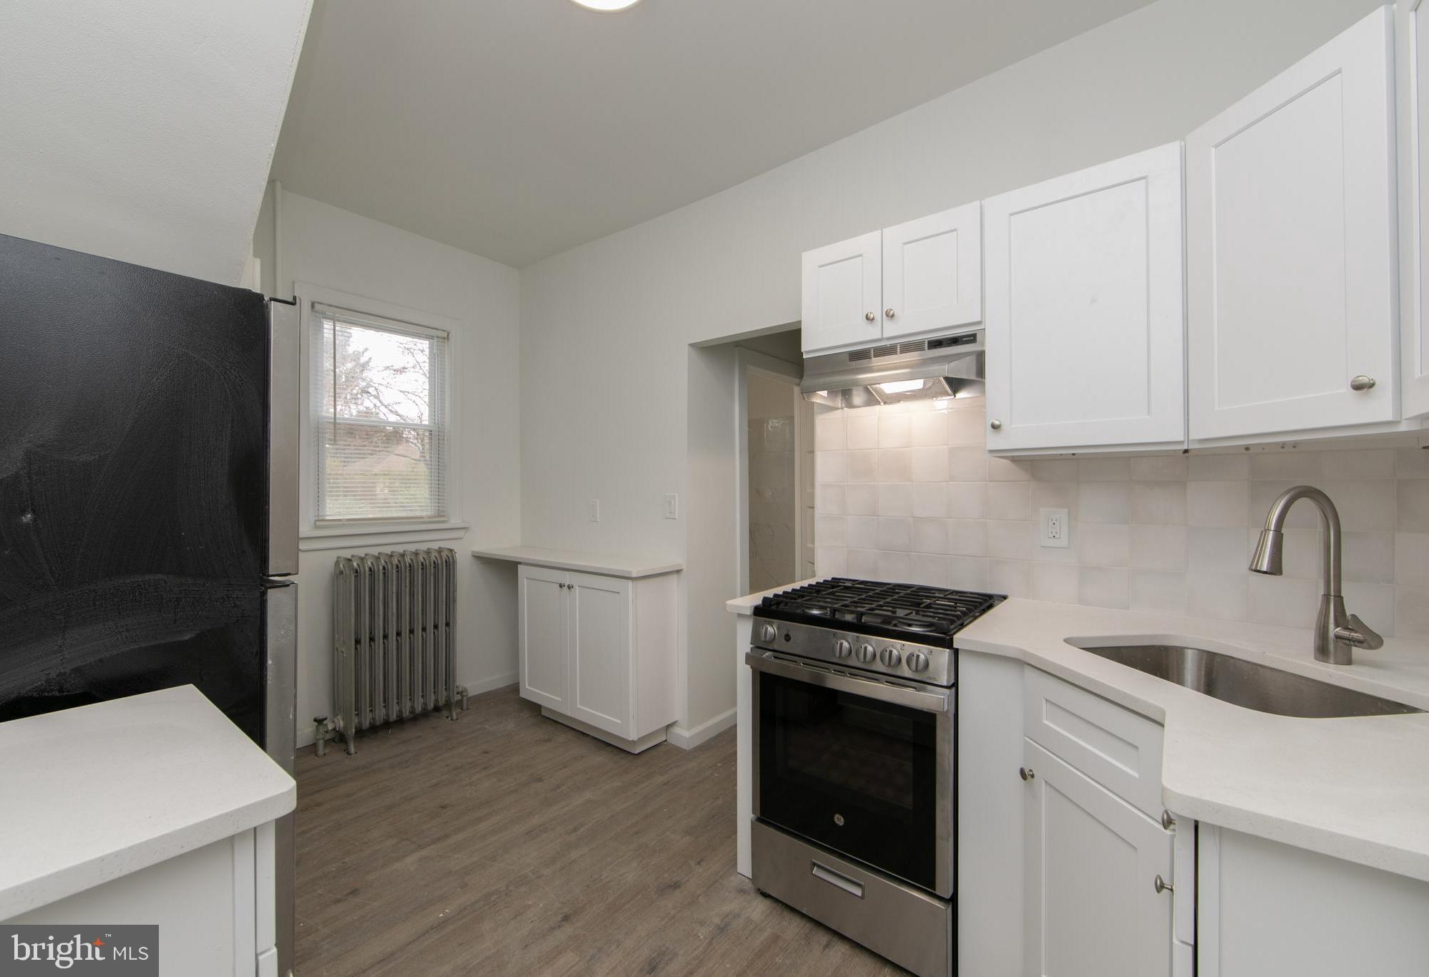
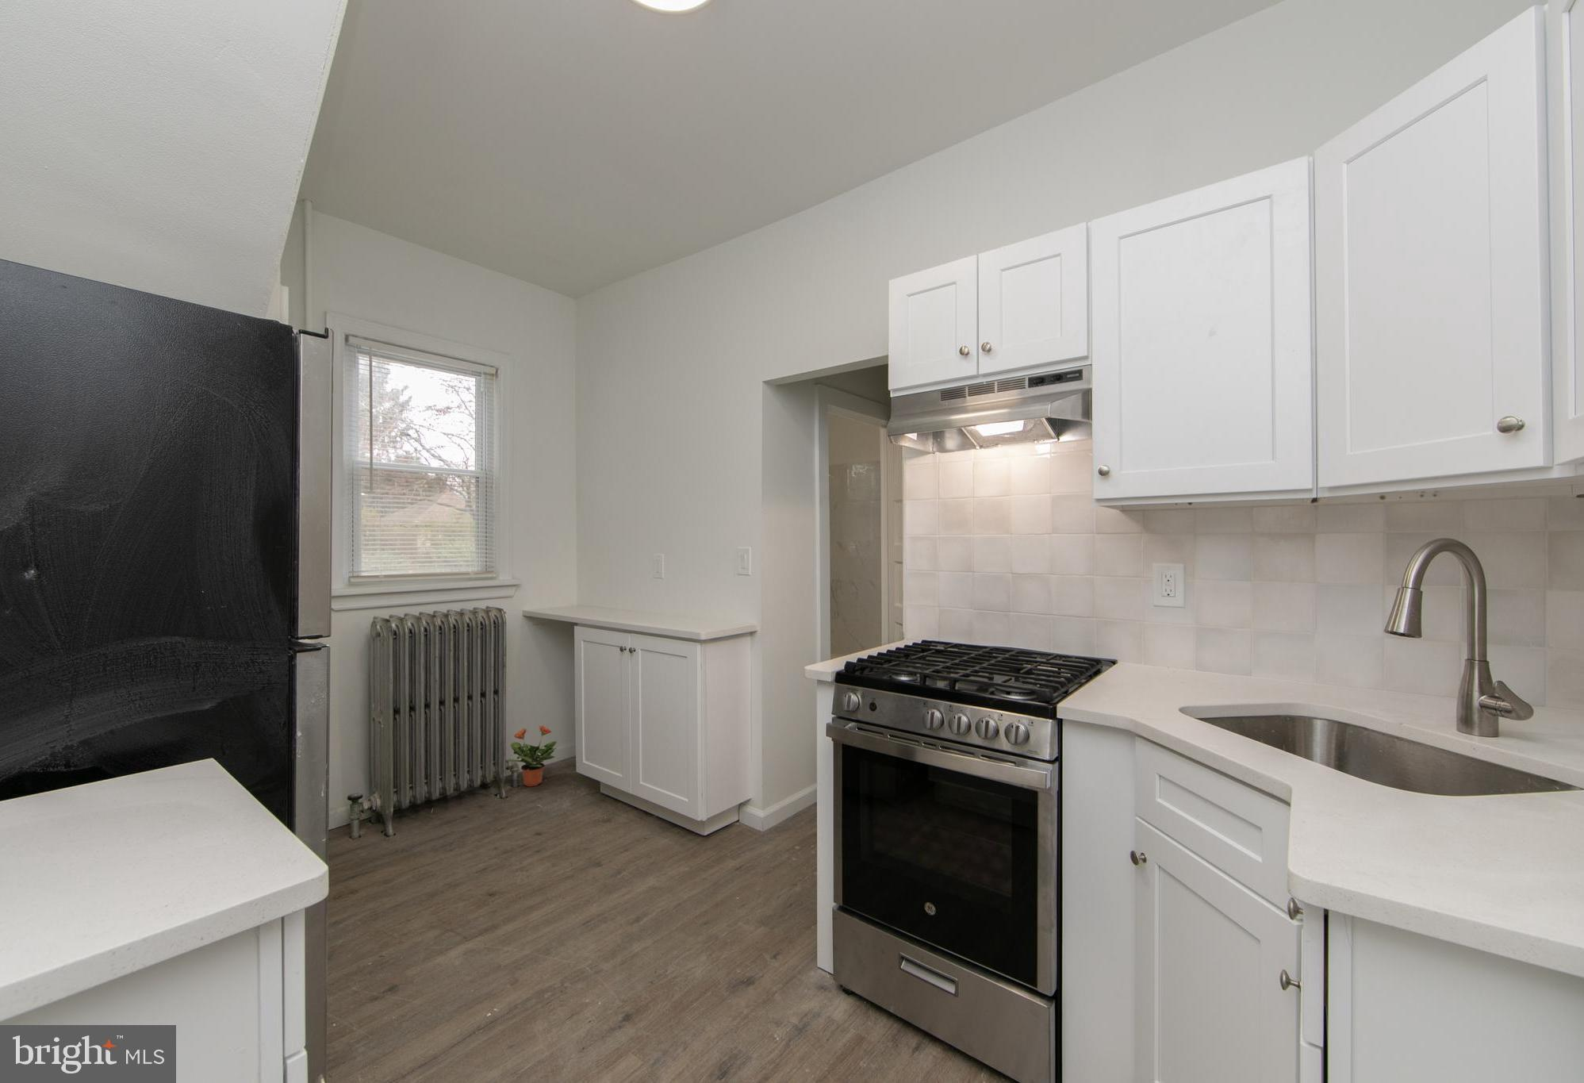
+ potted plant (532, 754)
